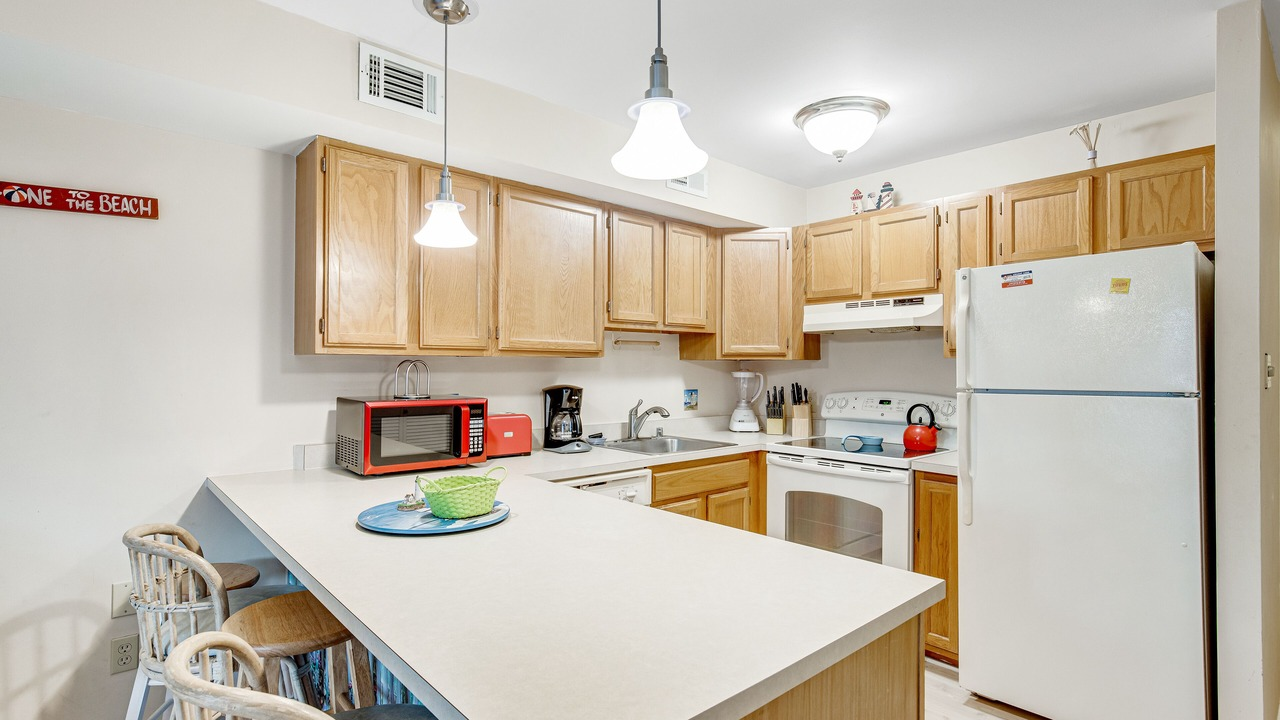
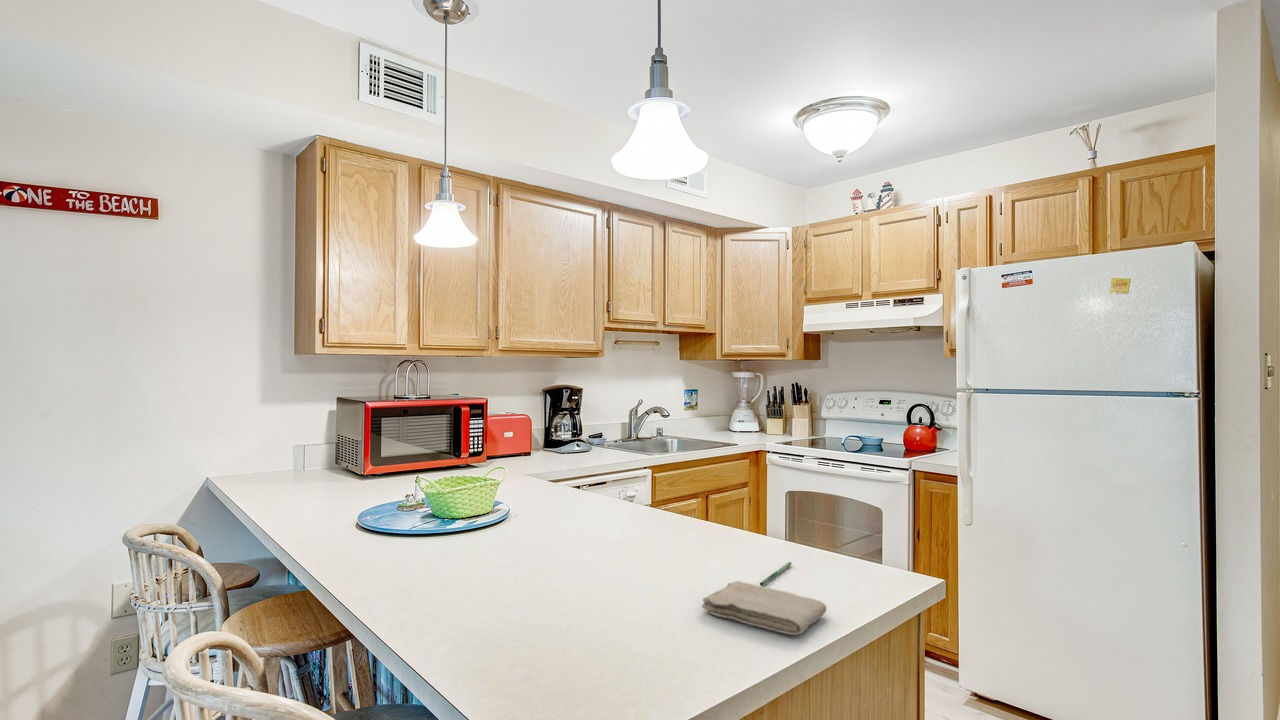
+ pen (776, 573)
+ washcloth (763, 604)
